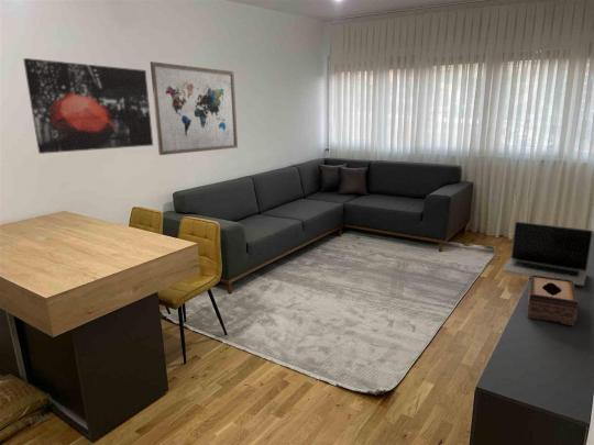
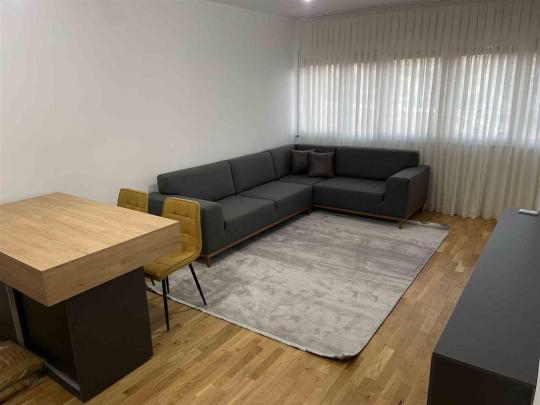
- tissue box (550, 298)
- laptop (547, 251)
- wall art (199, 110)
- wall art (97, 108)
